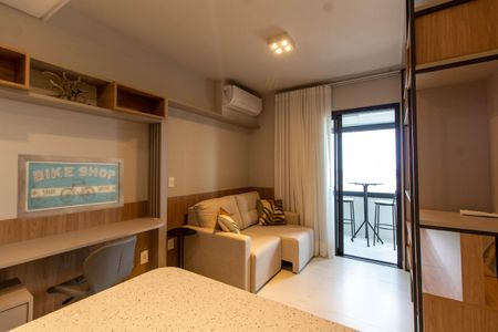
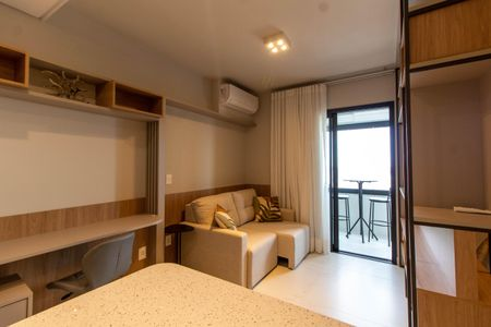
- wall art (79, 184)
